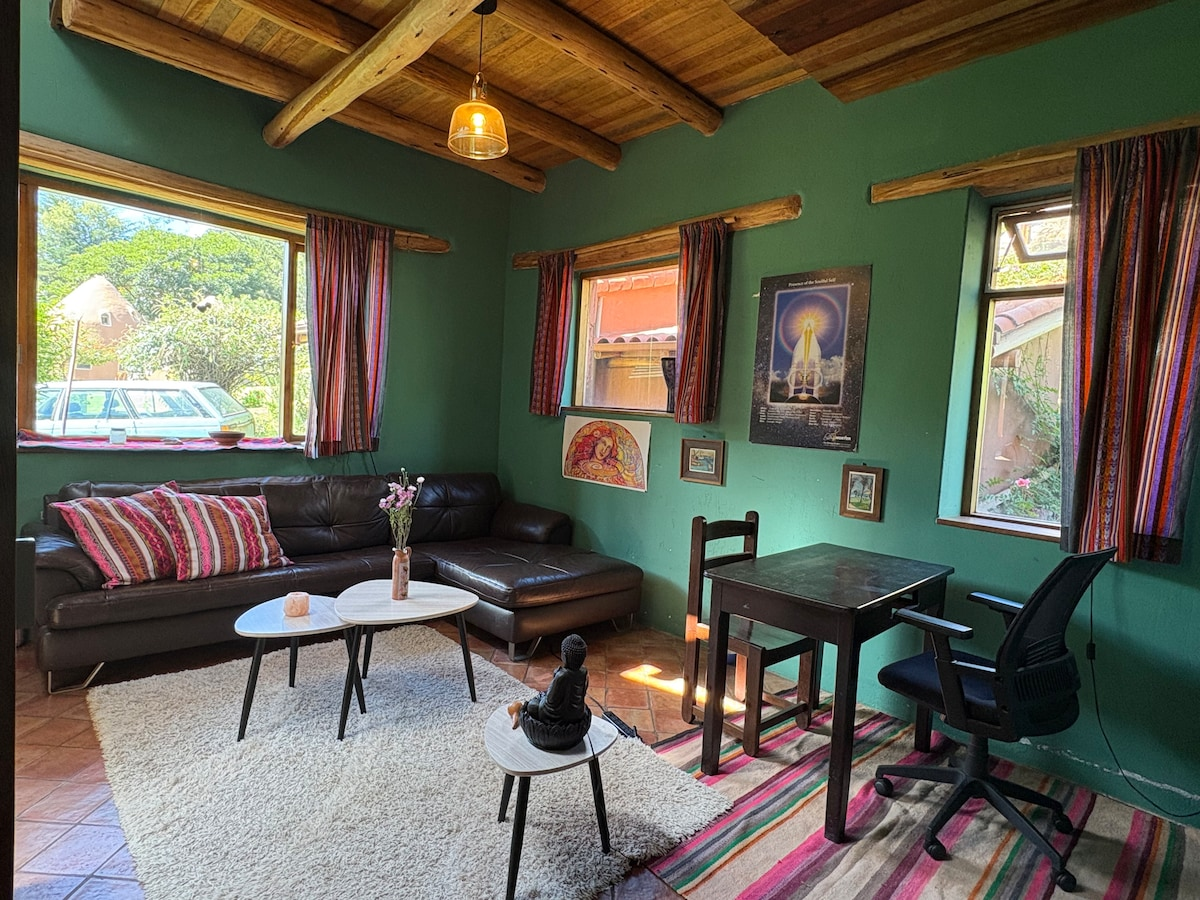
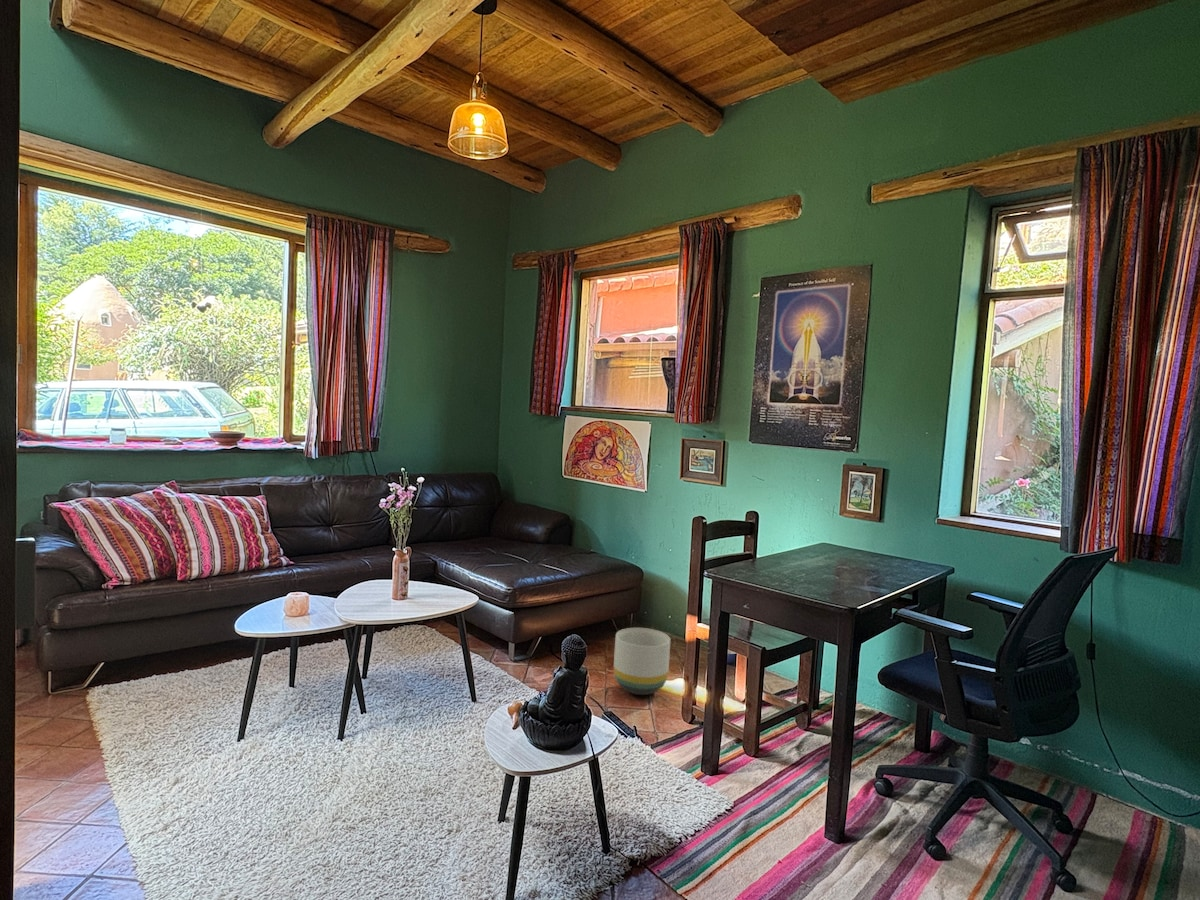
+ planter (641, 663)
